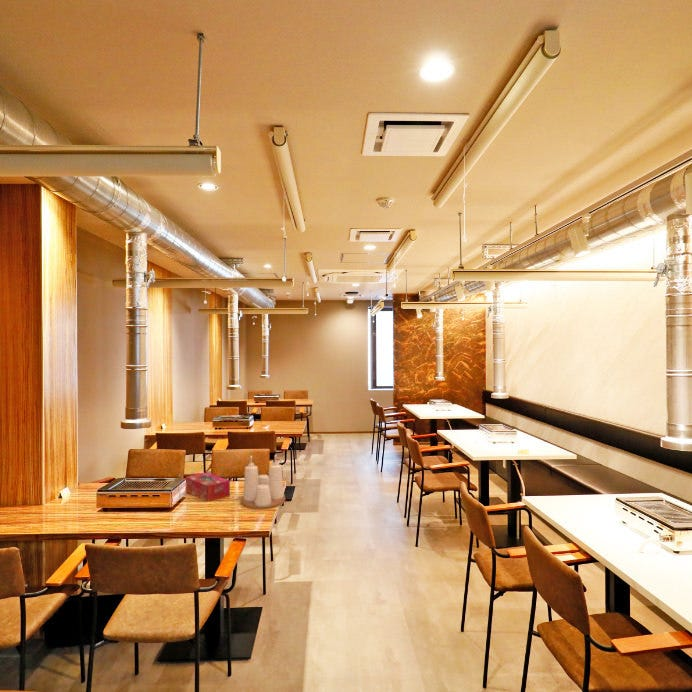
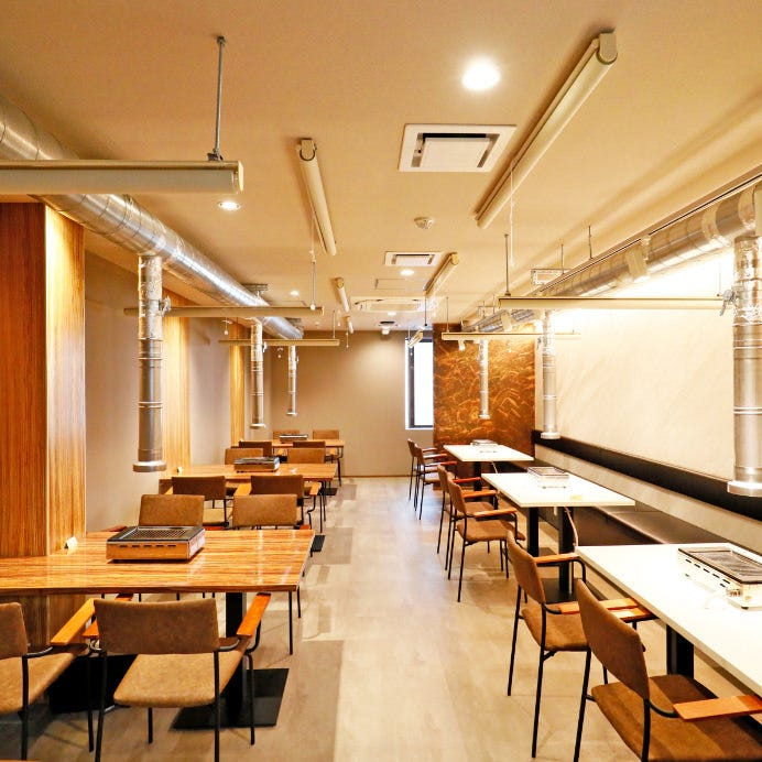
- condiment set (263, 477)
- tissue box (207, 486)
